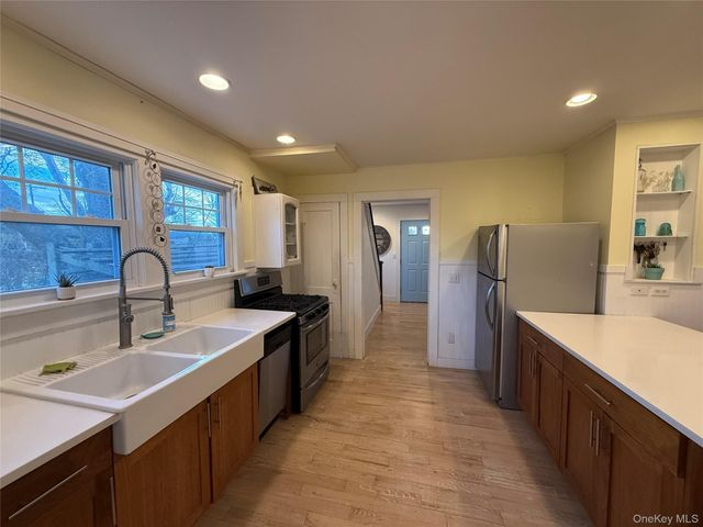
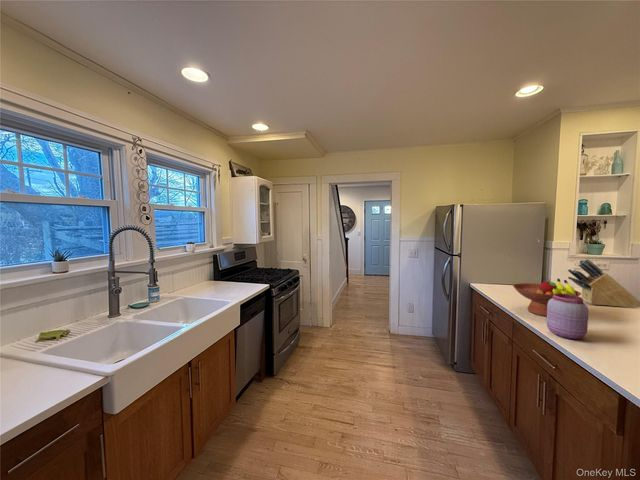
+ fruit bowl (544, 296)
+ knife block (602, 281)
+ jar (566, 315)
